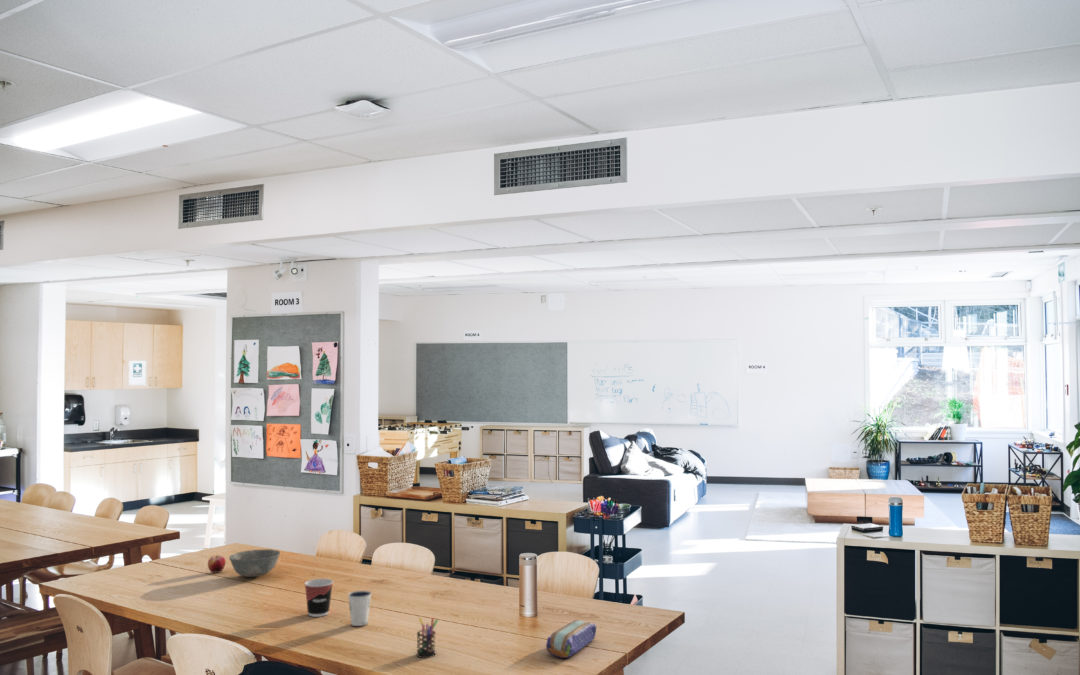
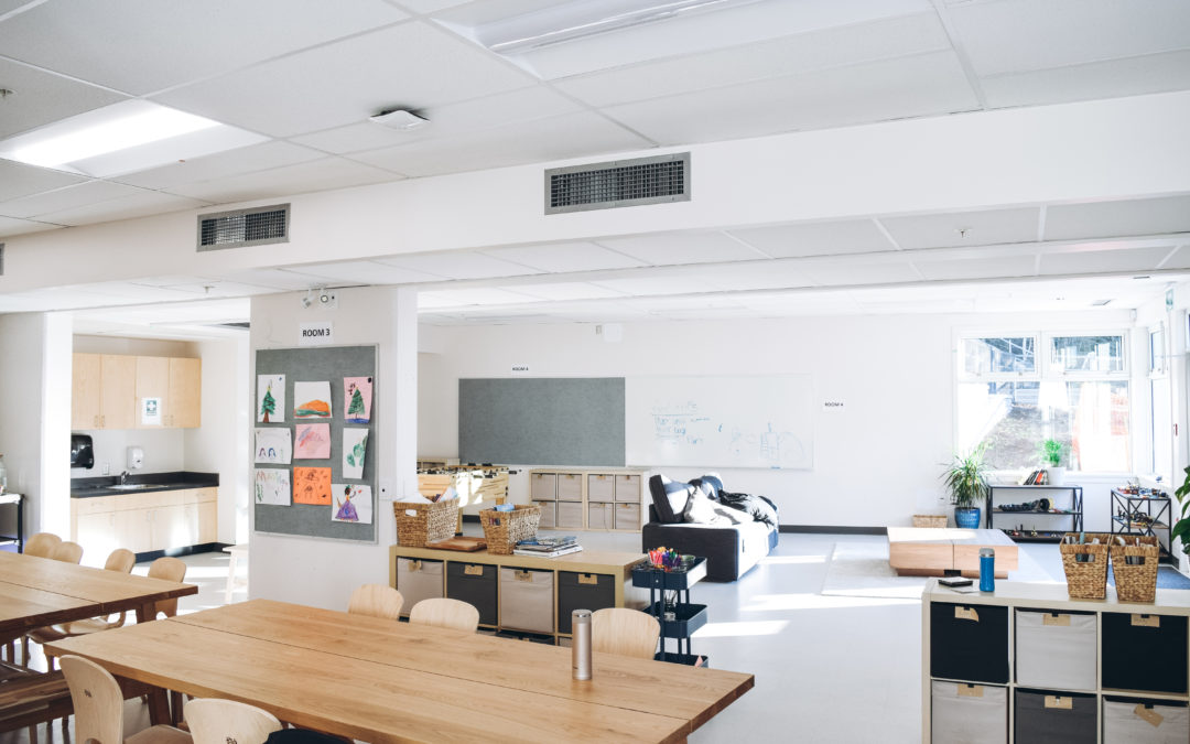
- apple (216, 563)
- cup (318, 598)
- pen holder (428, 635)
- pencil case (571, 637)
- bowl (254, 564)
- dixie cup (359, 608)
